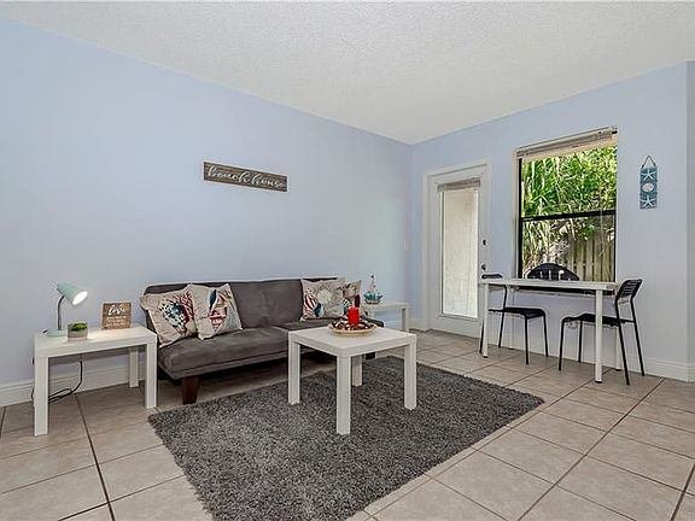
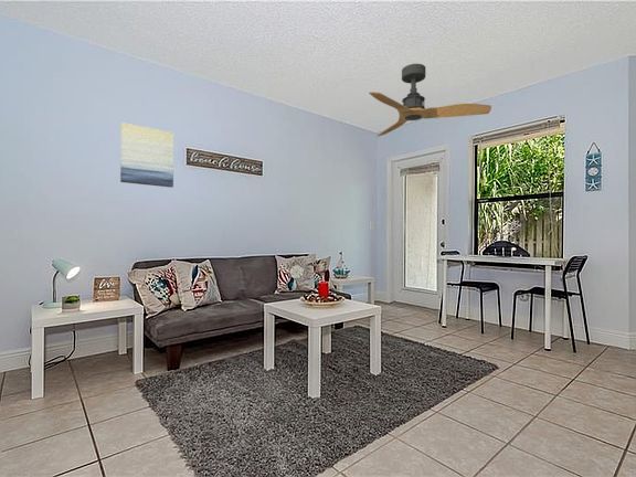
+ ceiling fan (424, 97)
+ wall art (148, 156)
